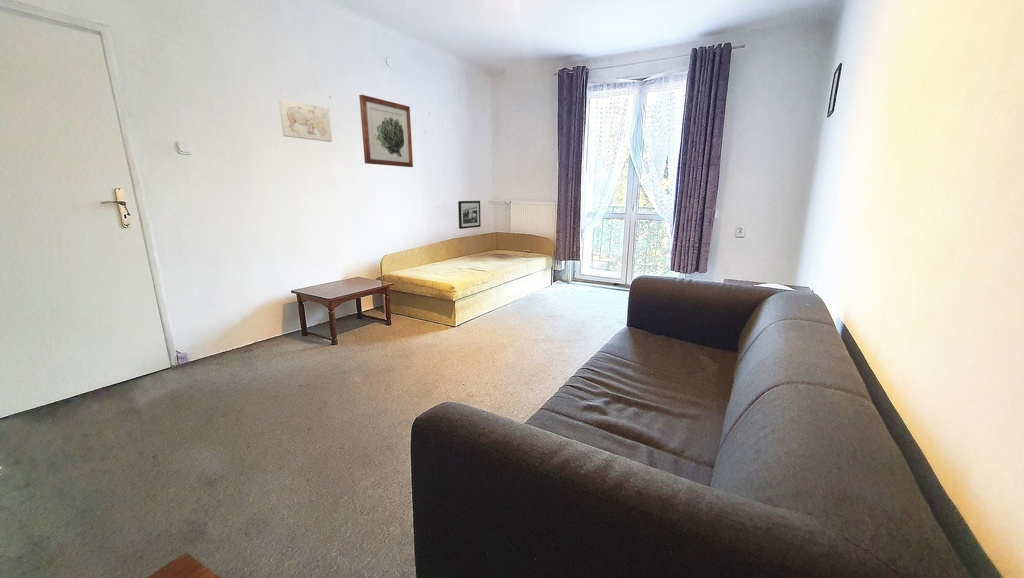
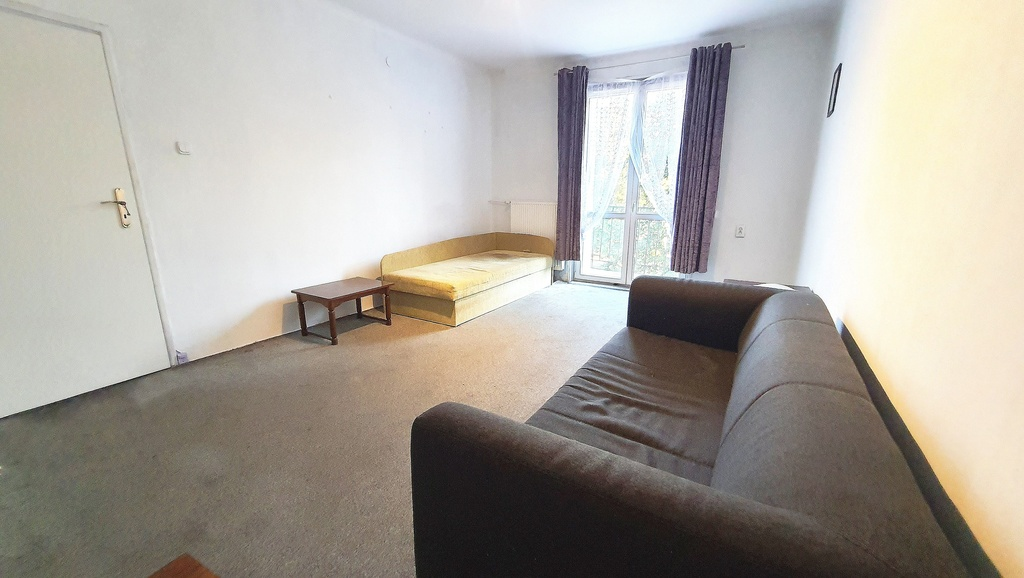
- wall art (306, 121)
- wall art (388, 133)
- picture frame (469, 214)
